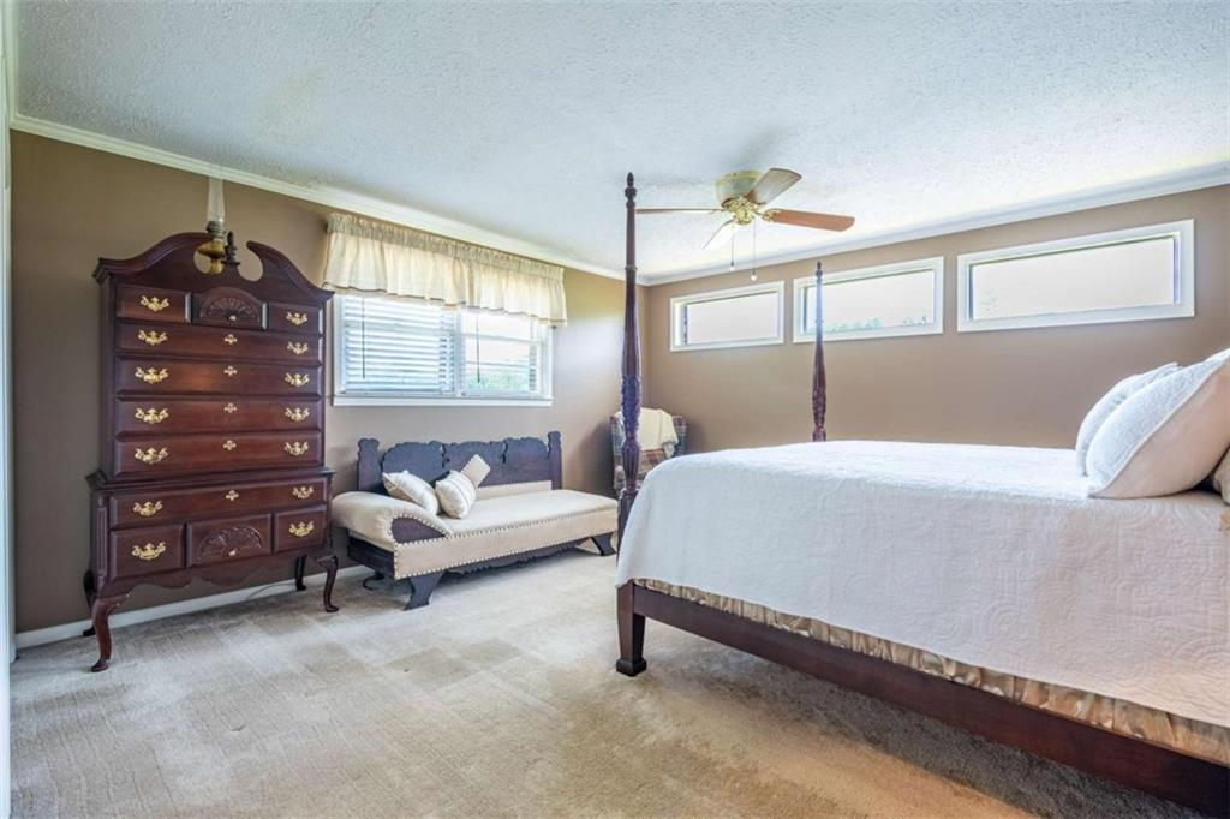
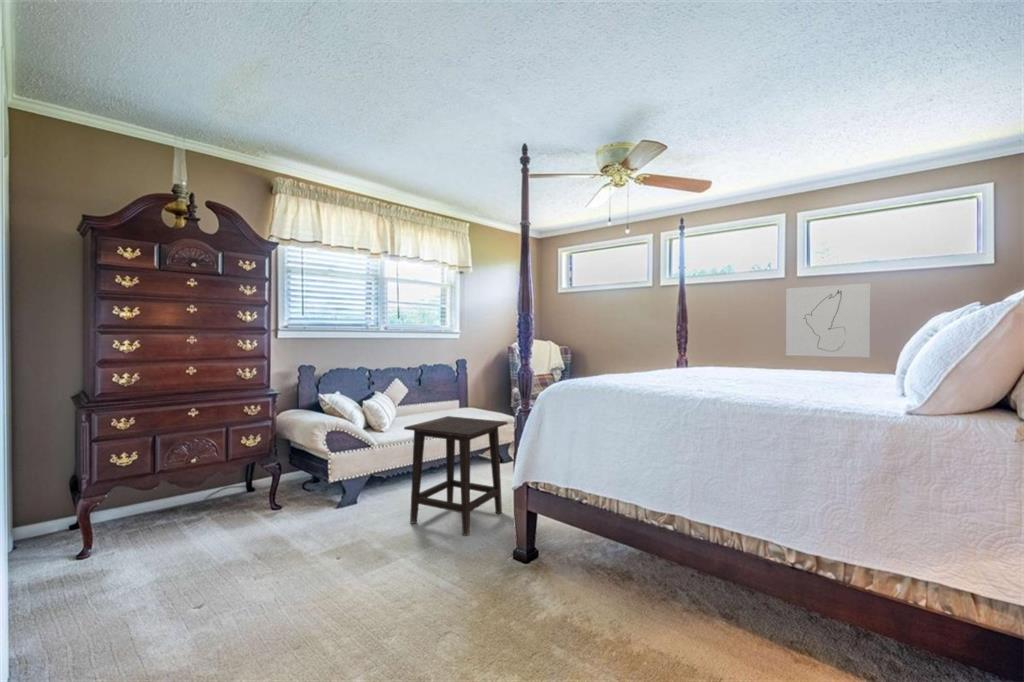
+ side table (460, 470)
+ wall art (826, 321)
